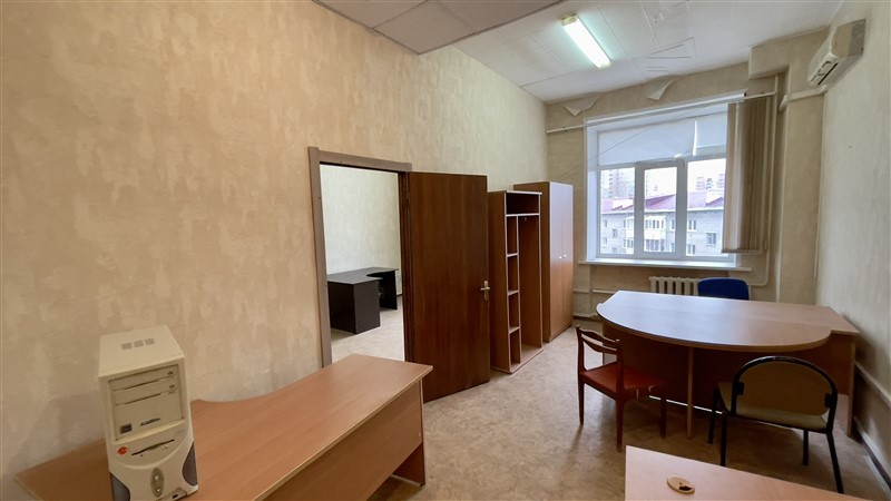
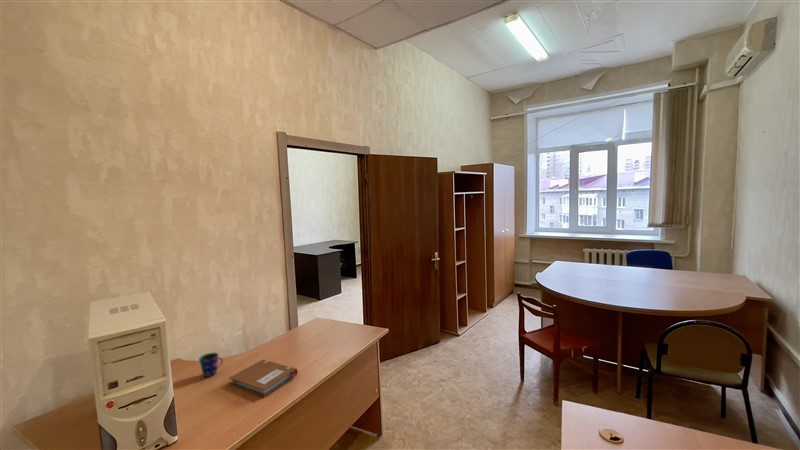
+ cup (211, 365)
+ notebook (265, 376)
